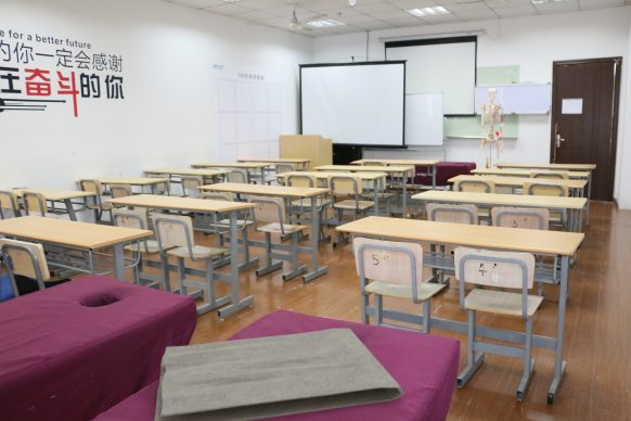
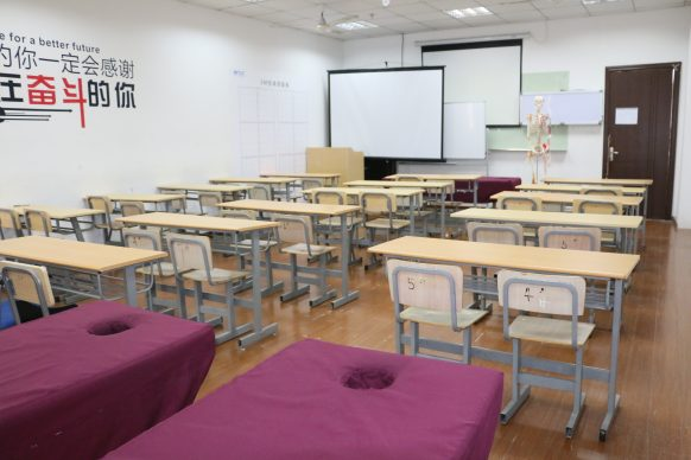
- towel (272, 370)
